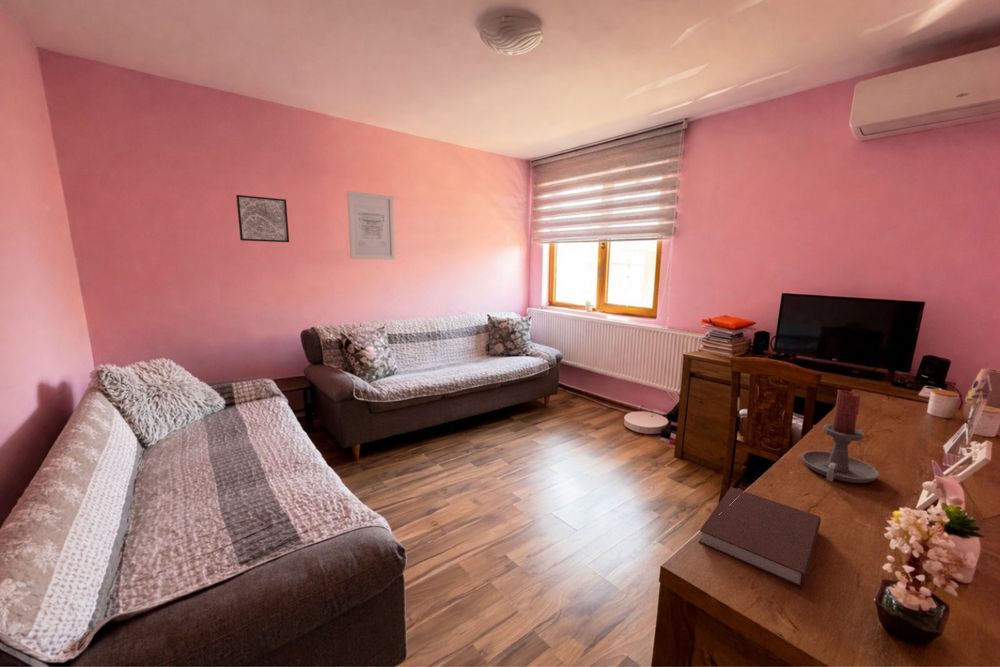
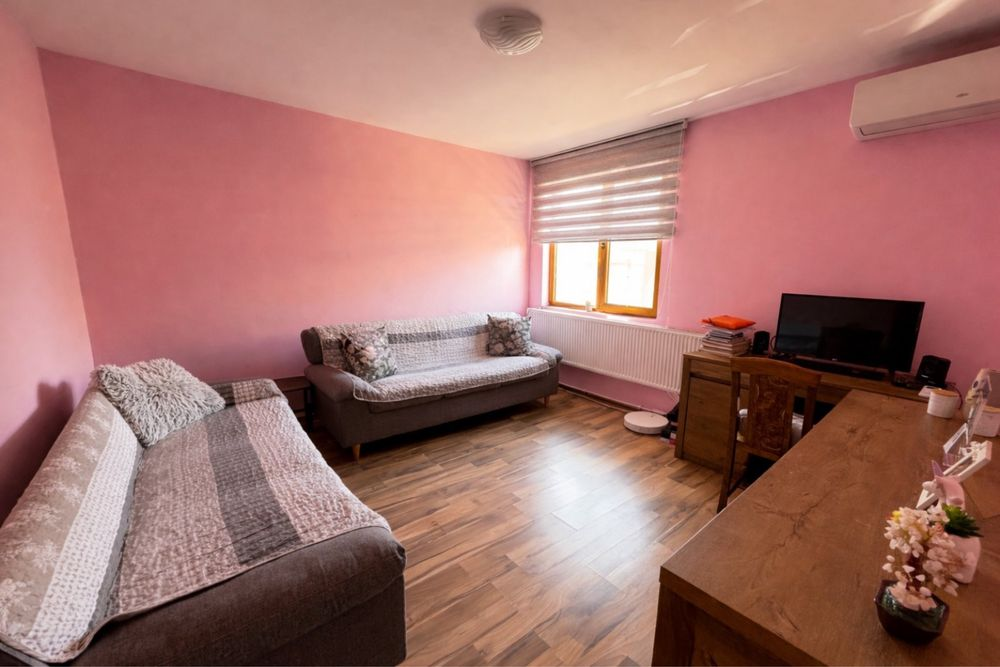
- wall art (372, 226)
- candle holder (841, 433)
- wall art (263, 219)
- notebook (761, 529)
